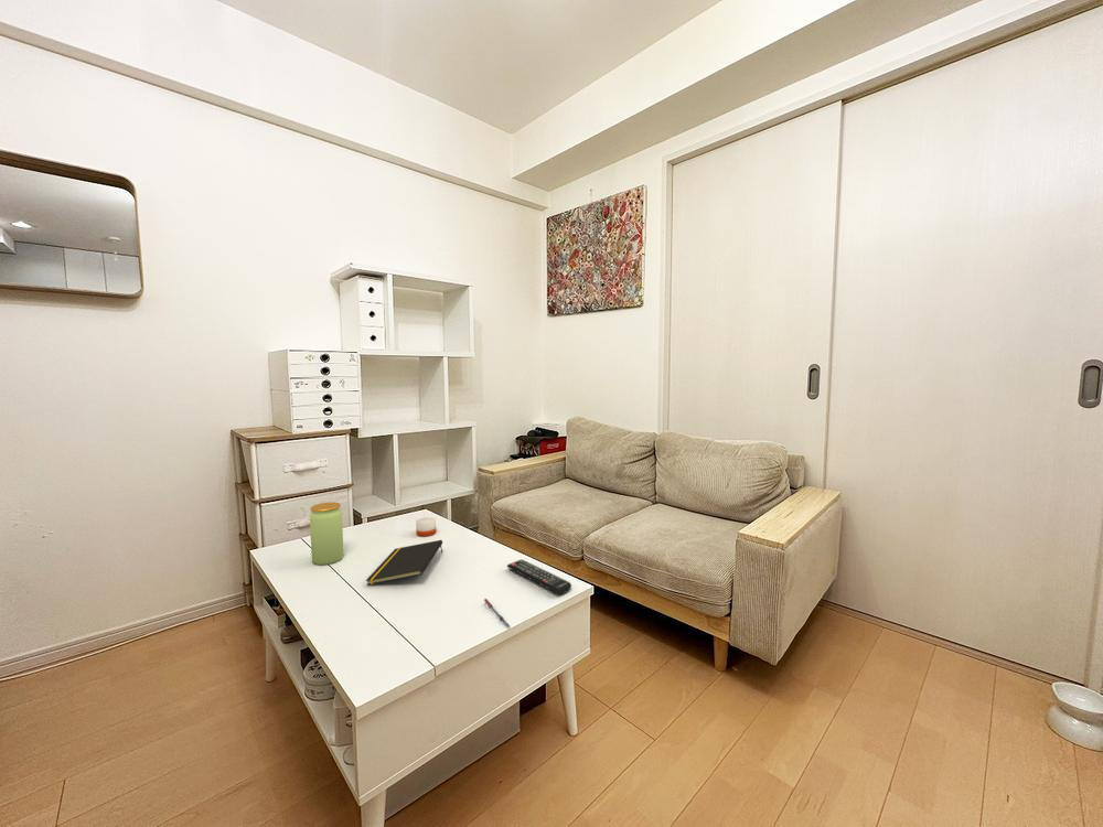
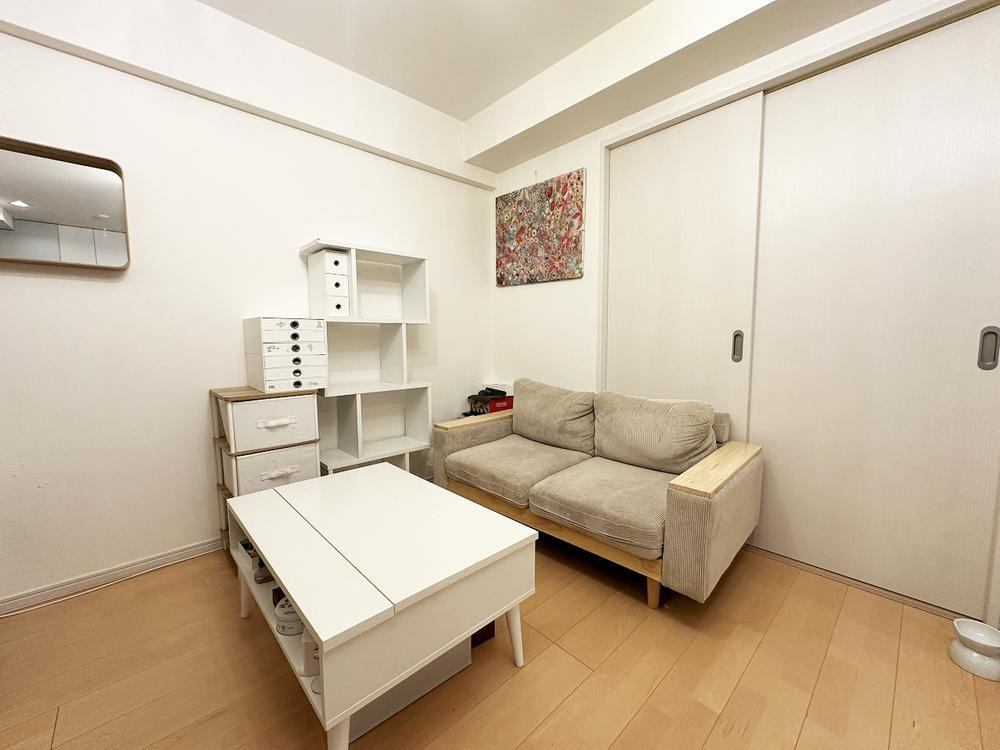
- pen (496, 612)
- remote control (537, 576)
- jar (326, 531)
- notepad (407, 560)
- candle (426, 519)
